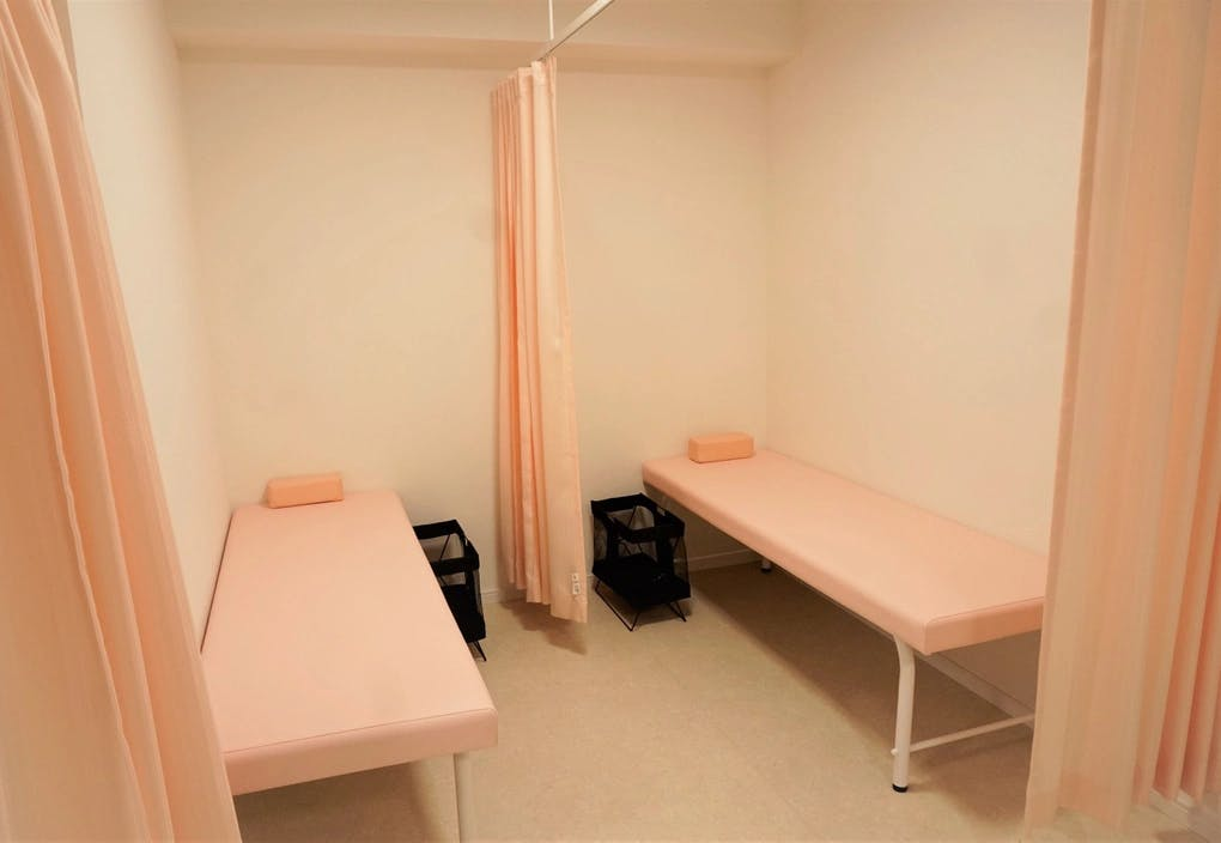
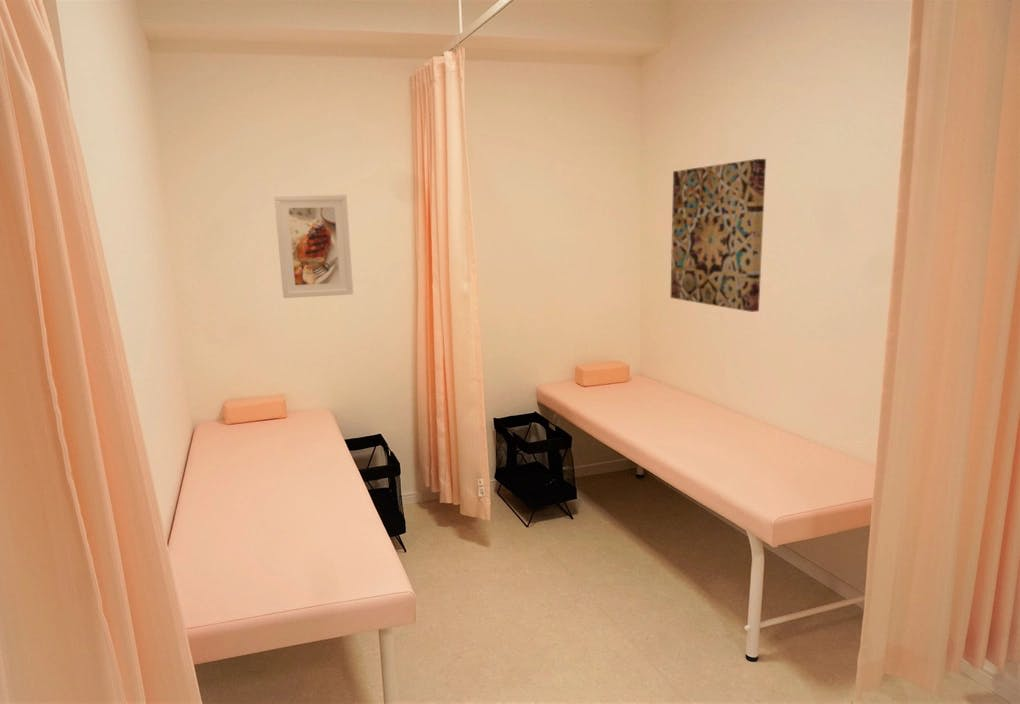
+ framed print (314, 246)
+ wall art (713, 236)
